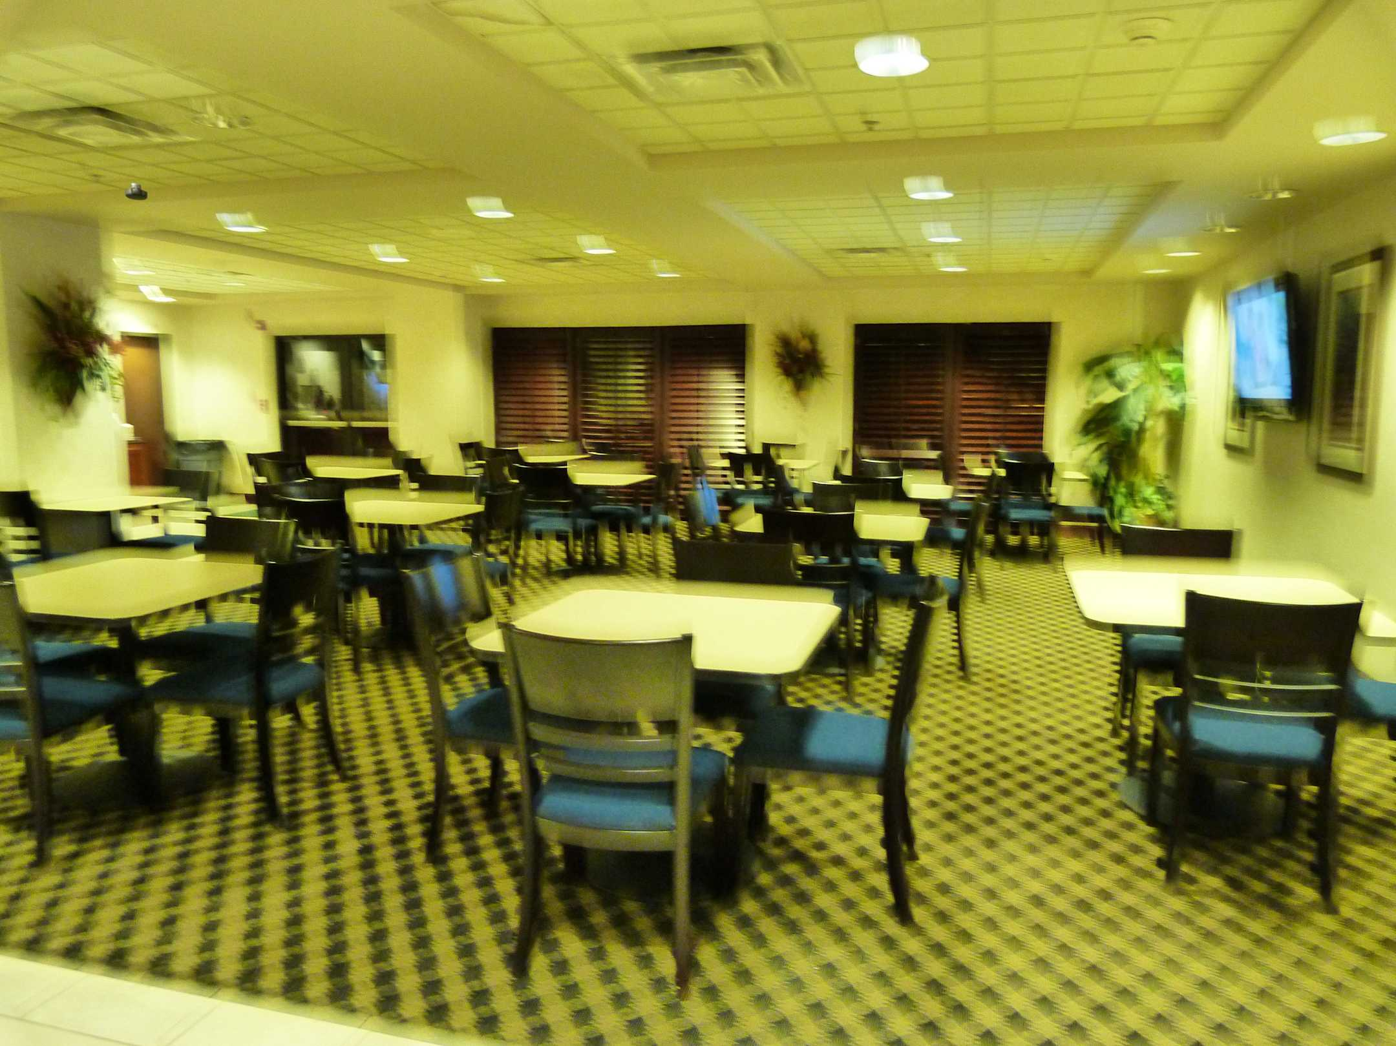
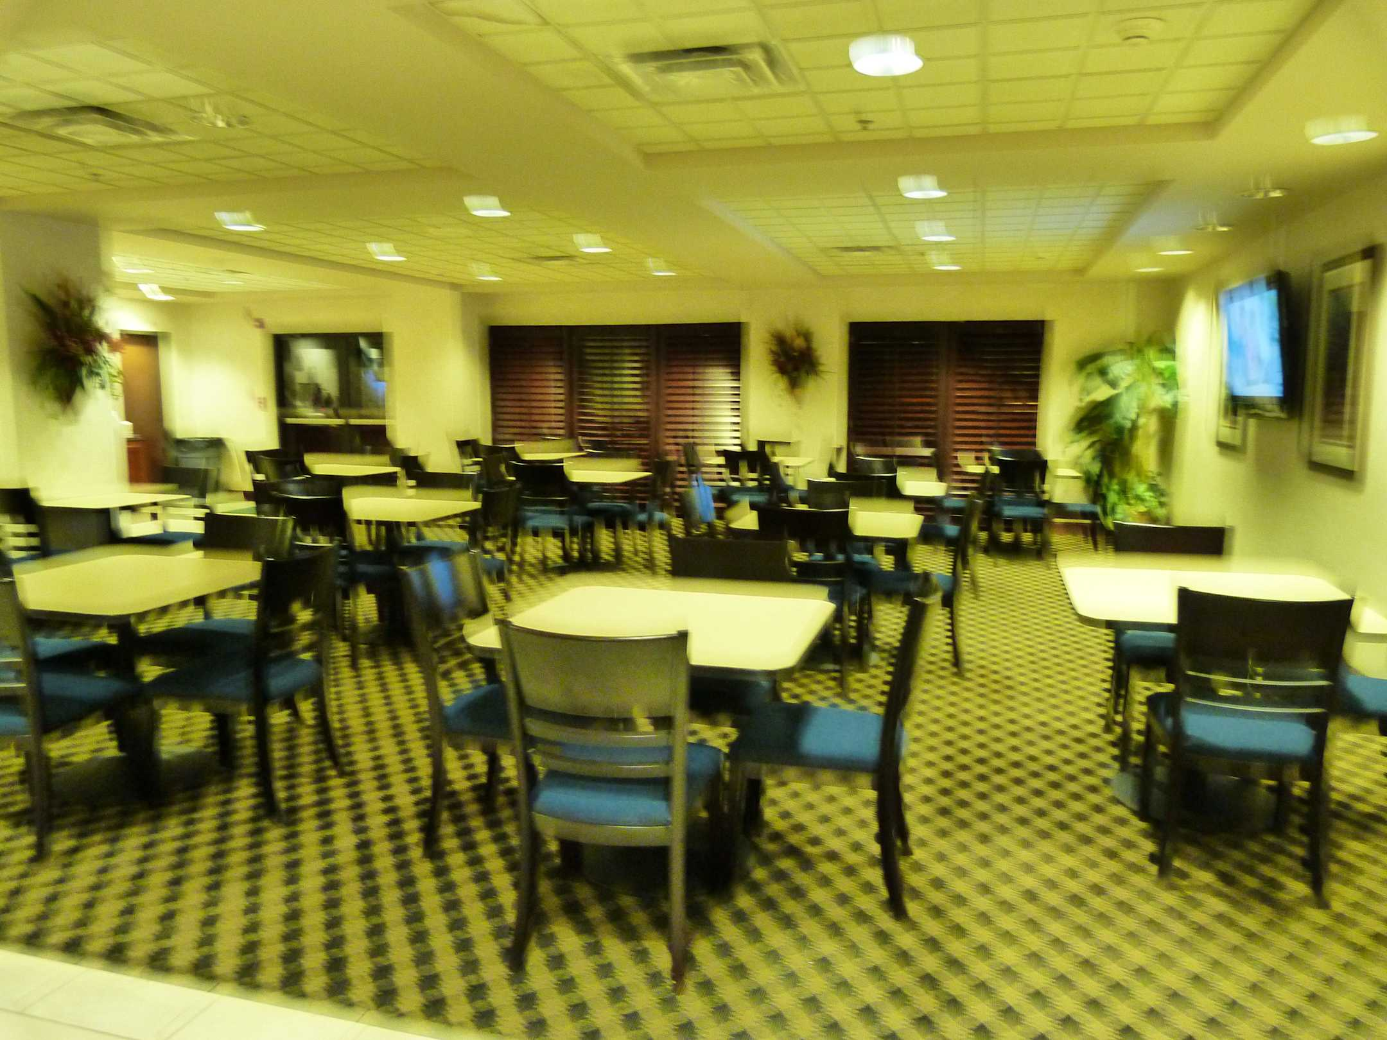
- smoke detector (135, 190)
